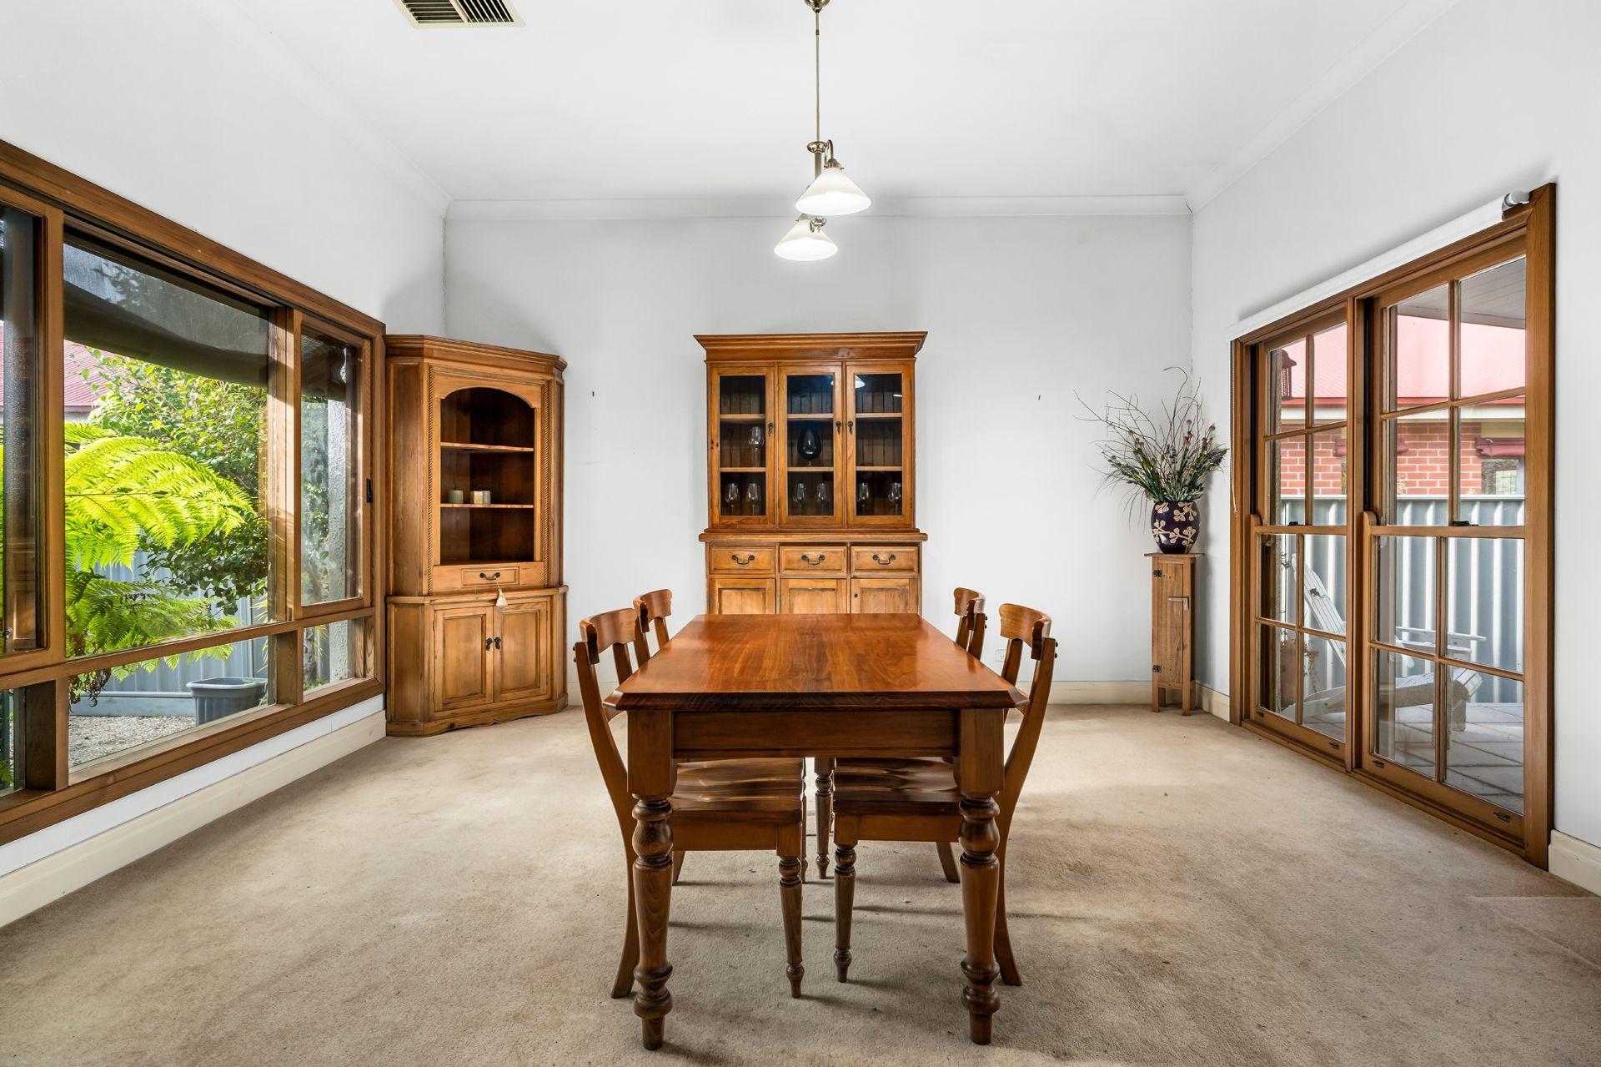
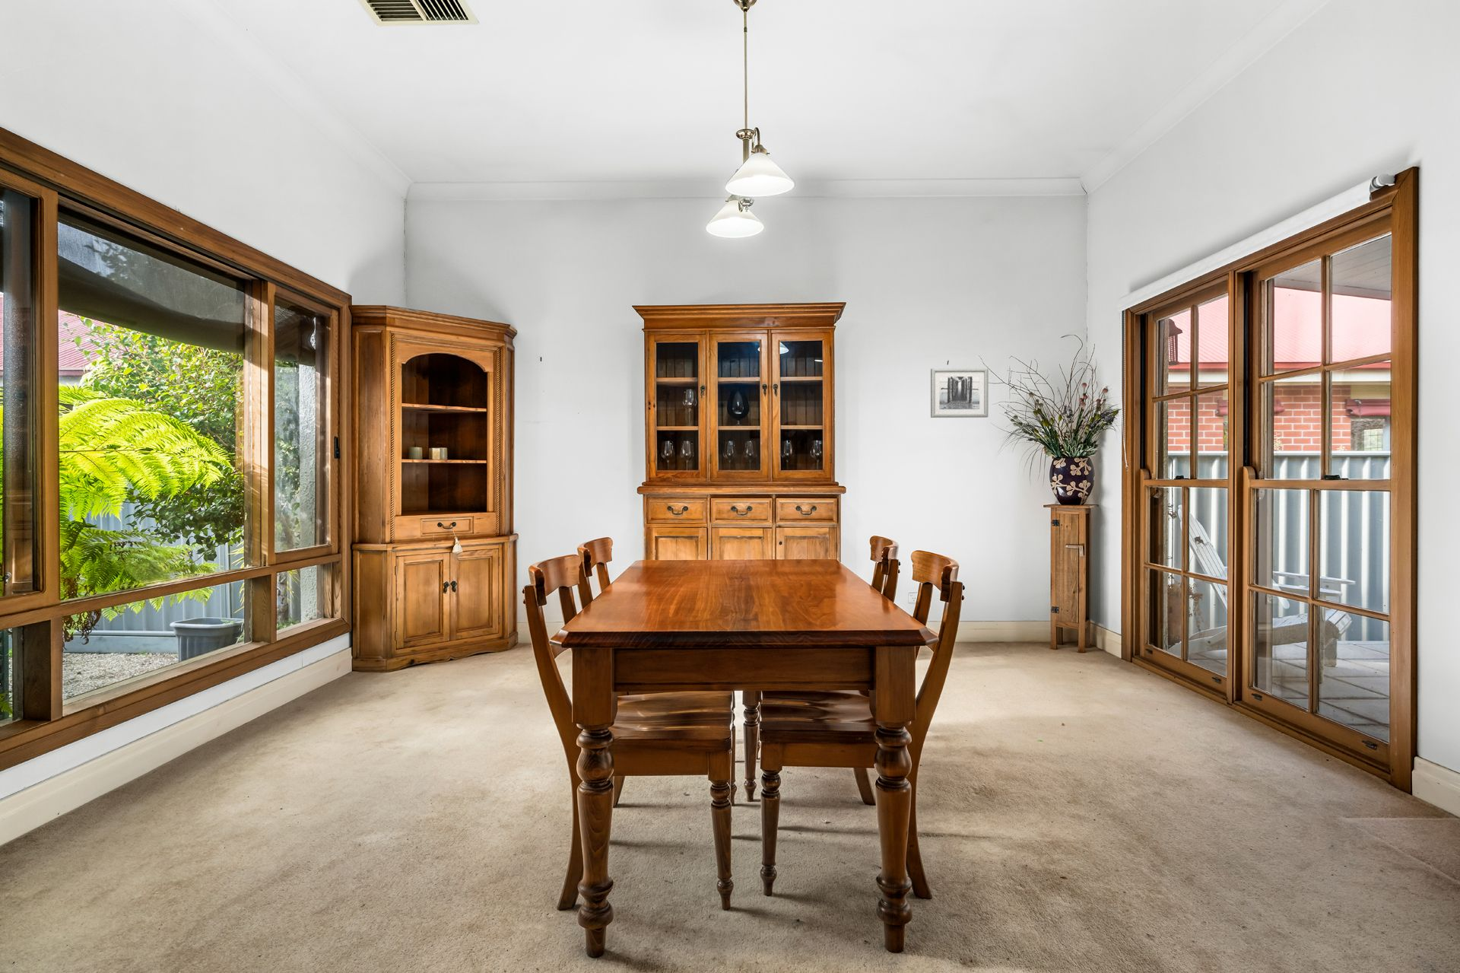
+ wall art (958, 392)
